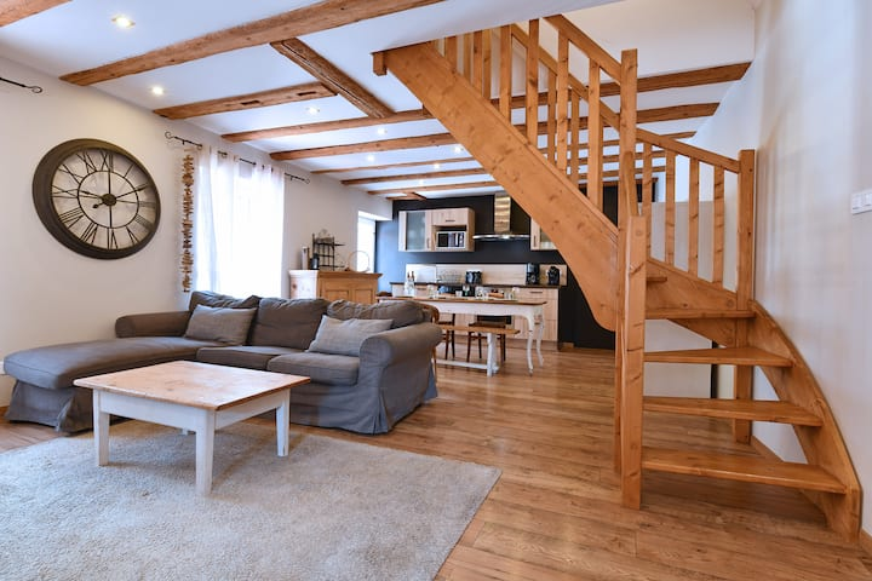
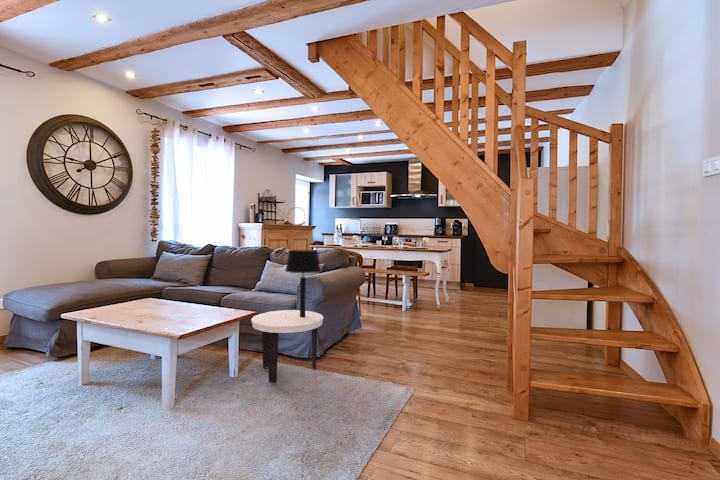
+ table lamp (302, 283)
+ side table (277, 344)
